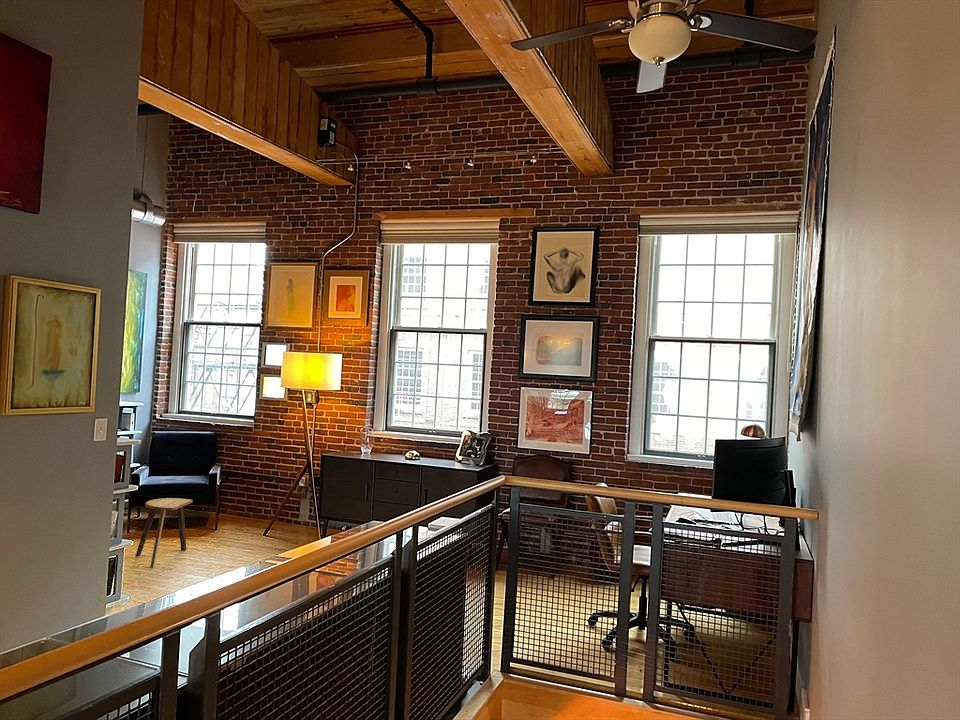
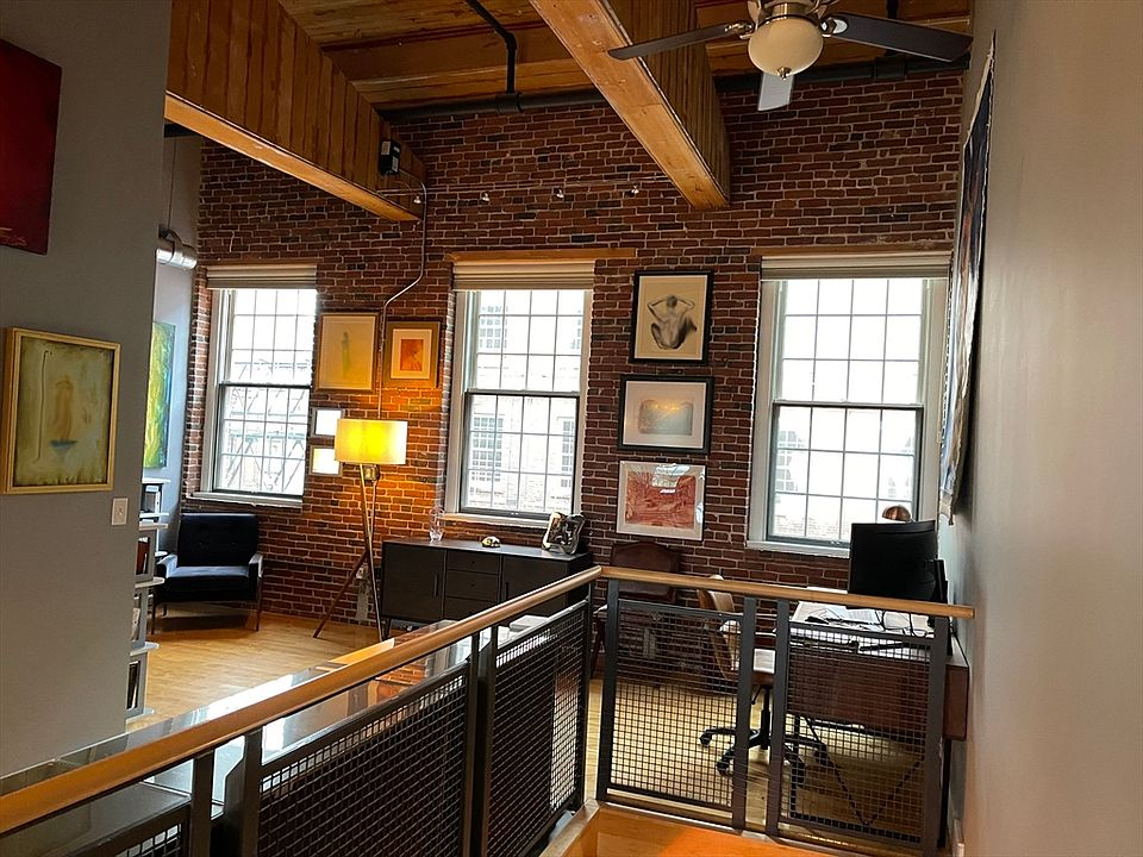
- stool (161, 529)
